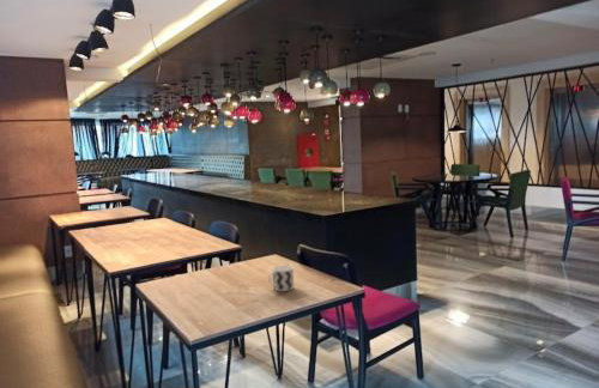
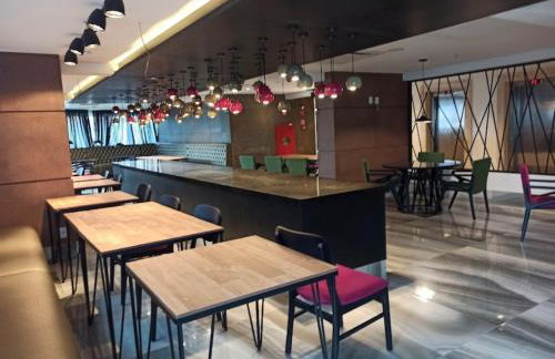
- cup (280, 278)
